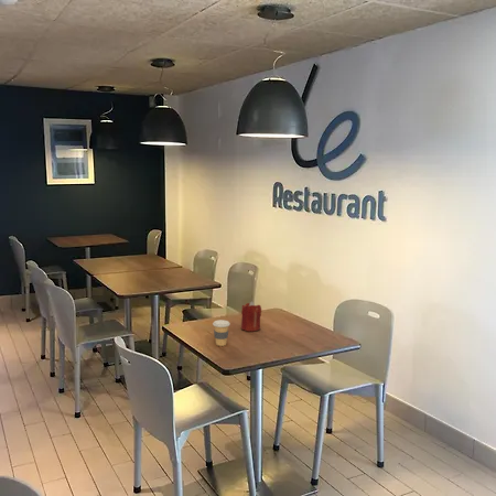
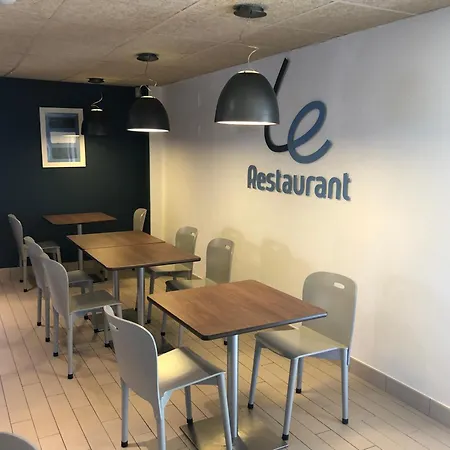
- coffee cup (220, 333)
- candle (250, 314)
